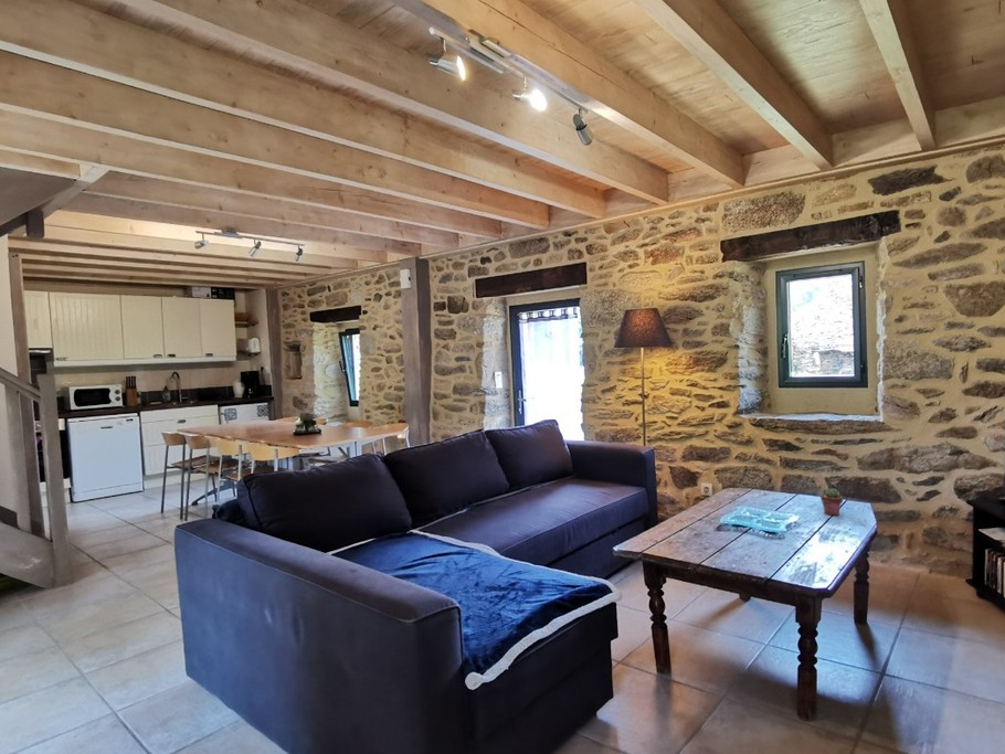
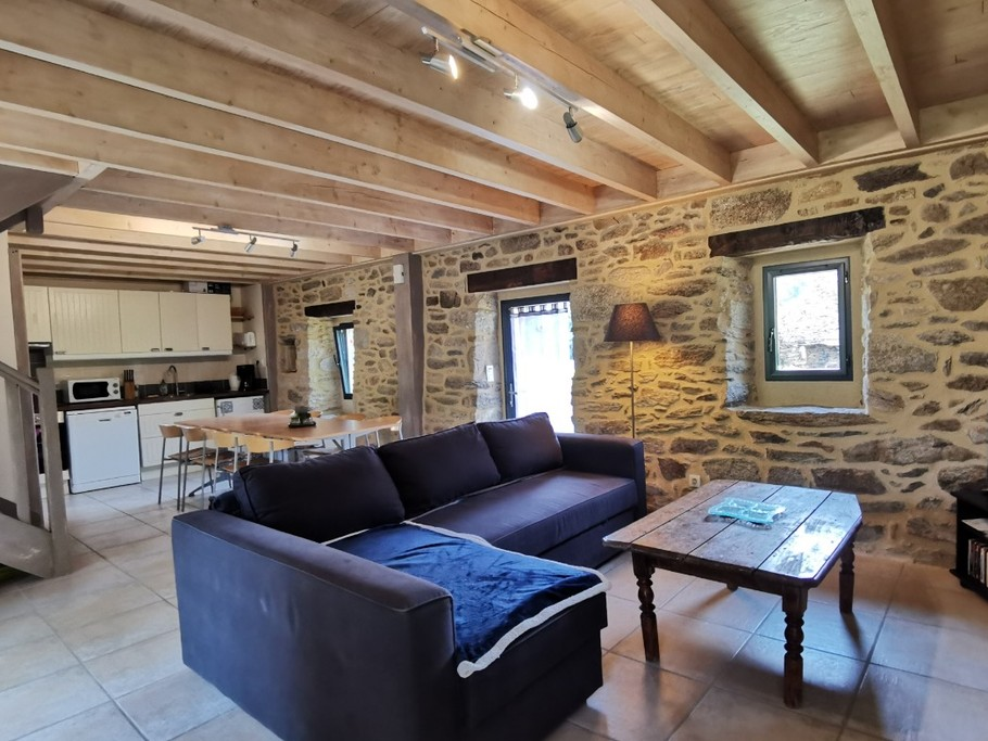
- potted succulent (832, 500)
